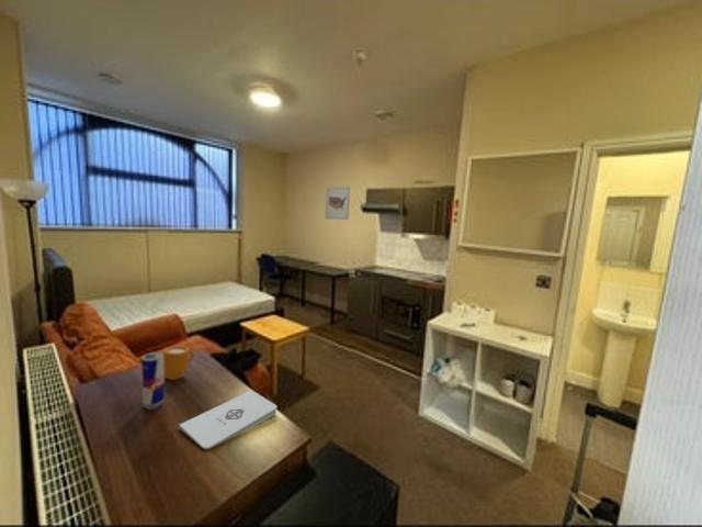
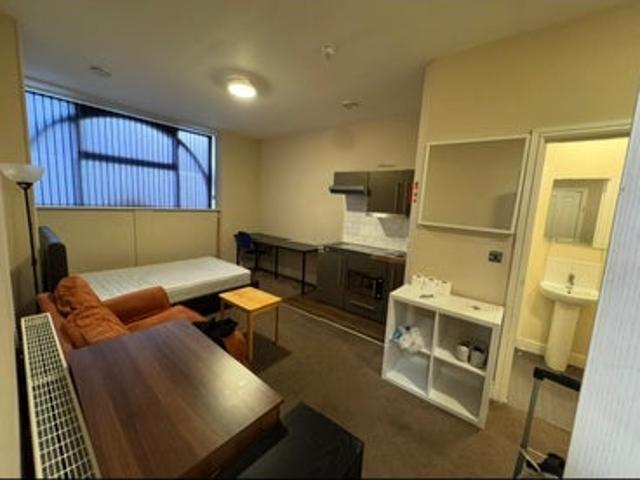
- mug (179, 361)
- wall art (337, 203)
- notepad (231, 417)
- beverage can (152, 380)
